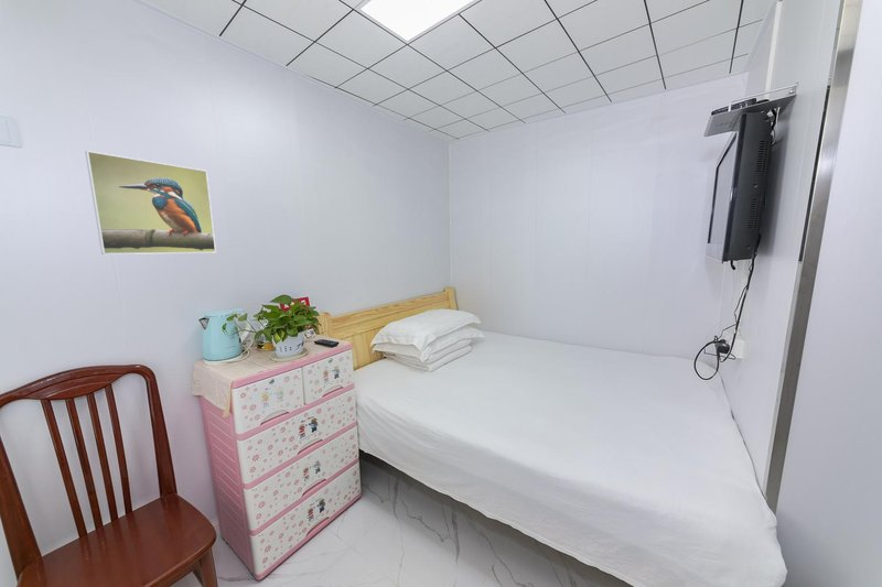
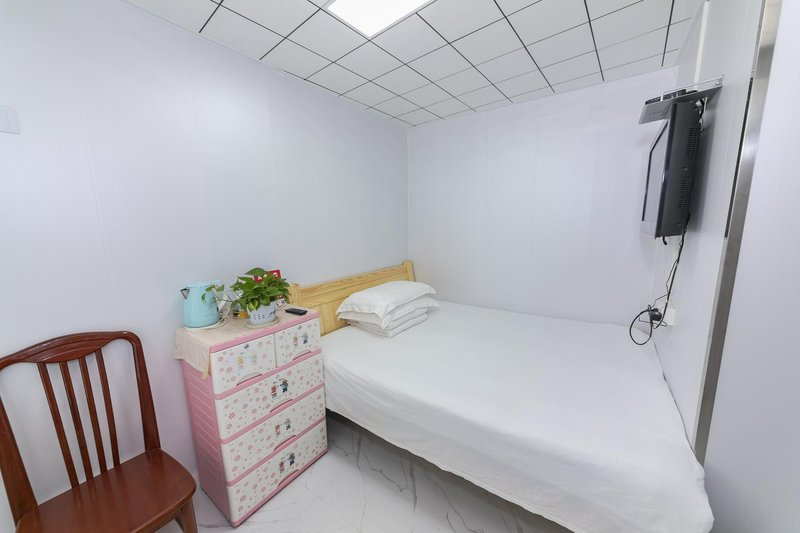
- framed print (159, 208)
